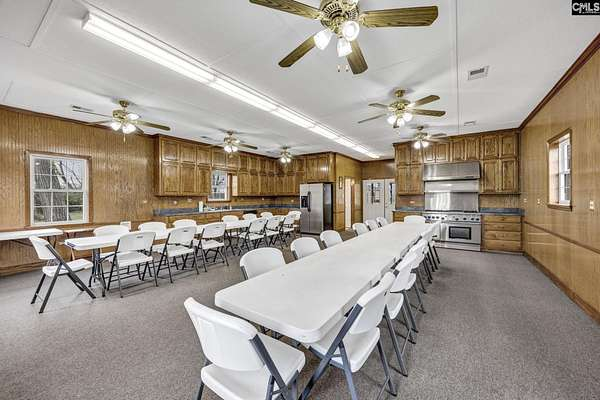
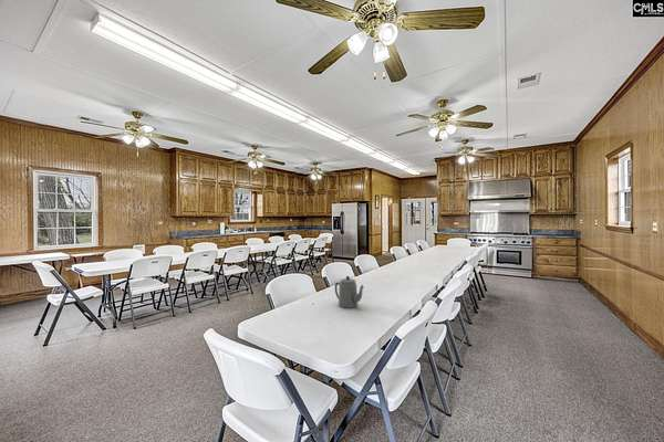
+ teapot (349, 291)
